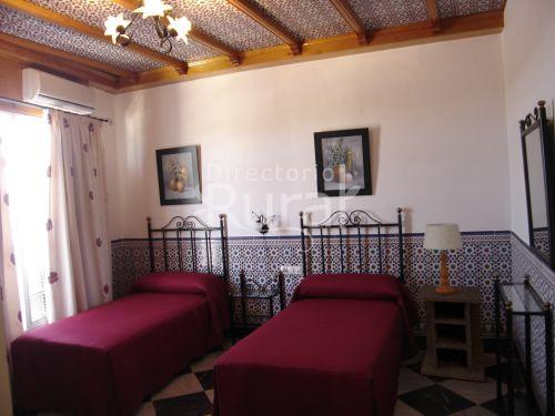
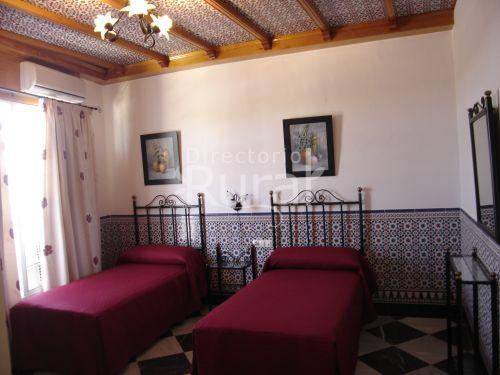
- nightstand (451, 328)
- table lamp (443, 257)
